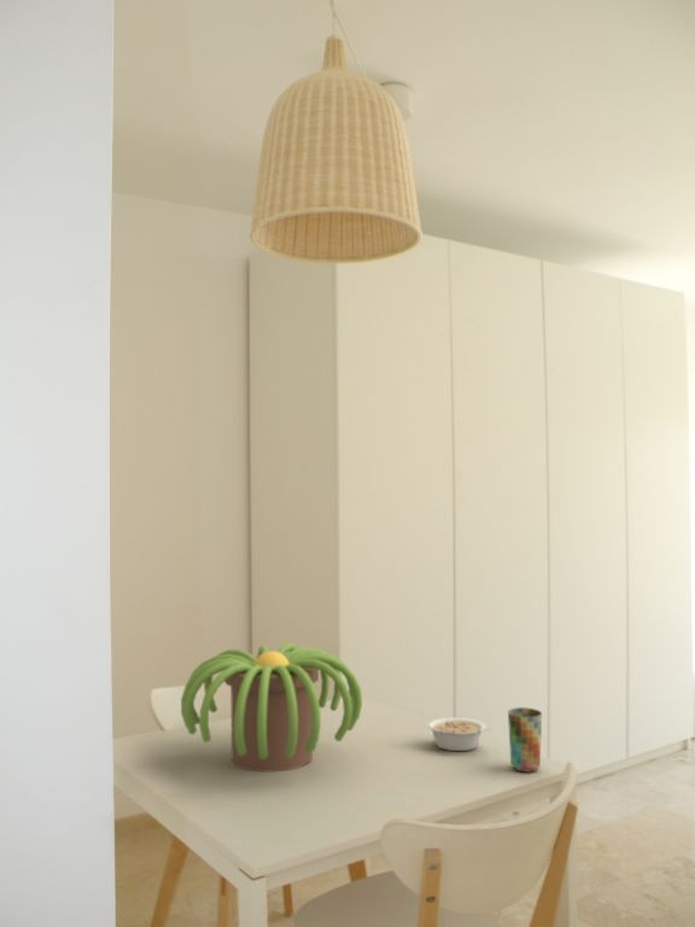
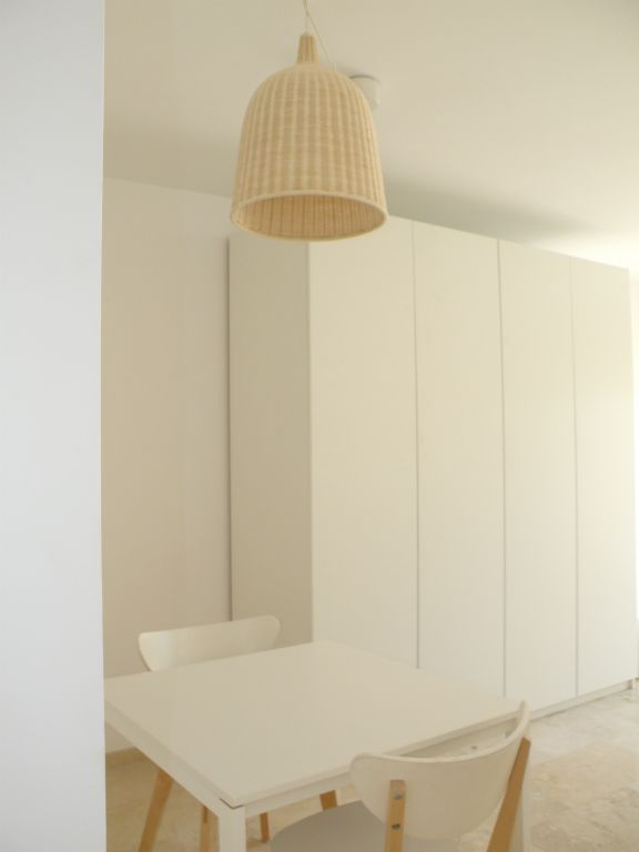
- plant (271, 702)
- legume (459, 733)
- cup (525, 740)
